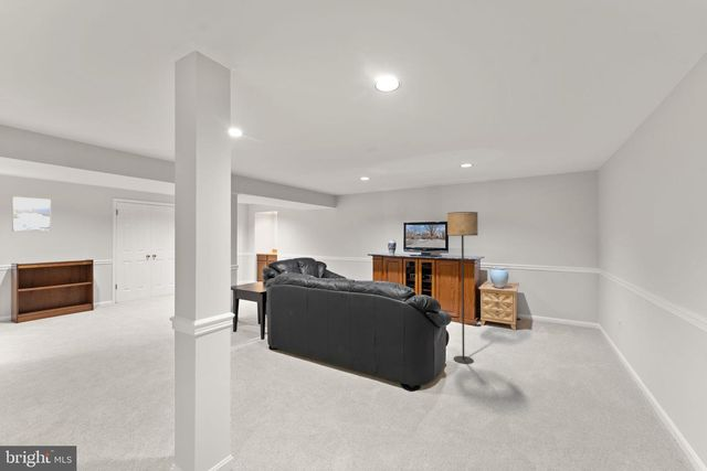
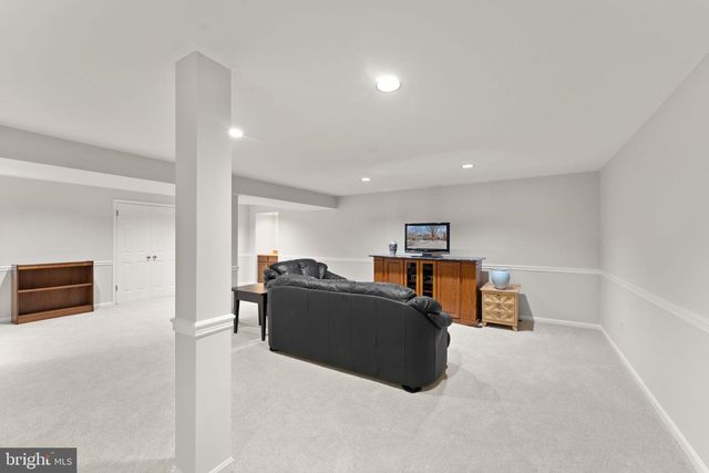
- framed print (32, 214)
- floor lamp (463, 286)
